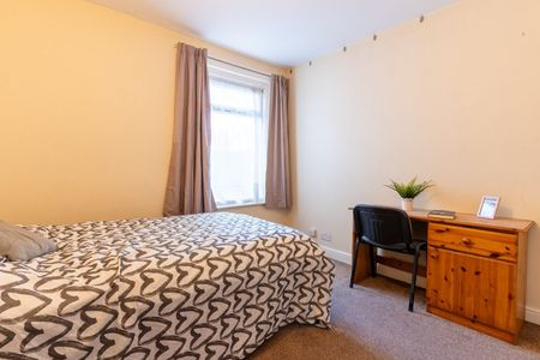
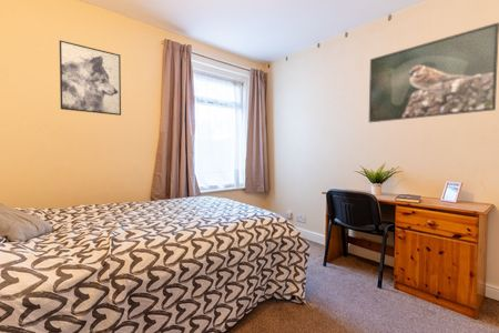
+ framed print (422, 80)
+ wall art (92, 80)
